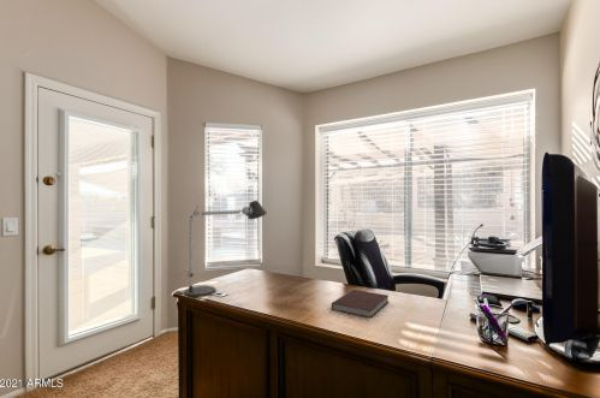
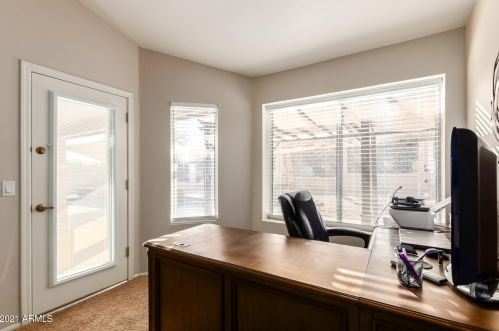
- notebook (361, 302)
- desk lamp (228, 213)
